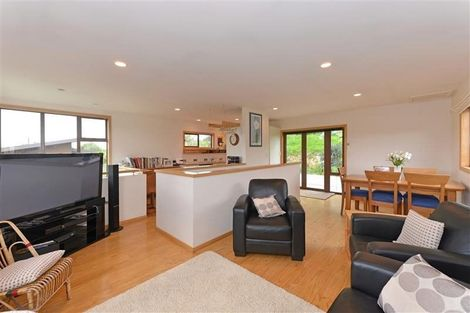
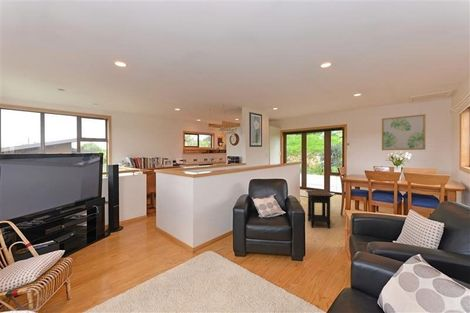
+ wall art (402, 133)
+ side table (314, 208)
